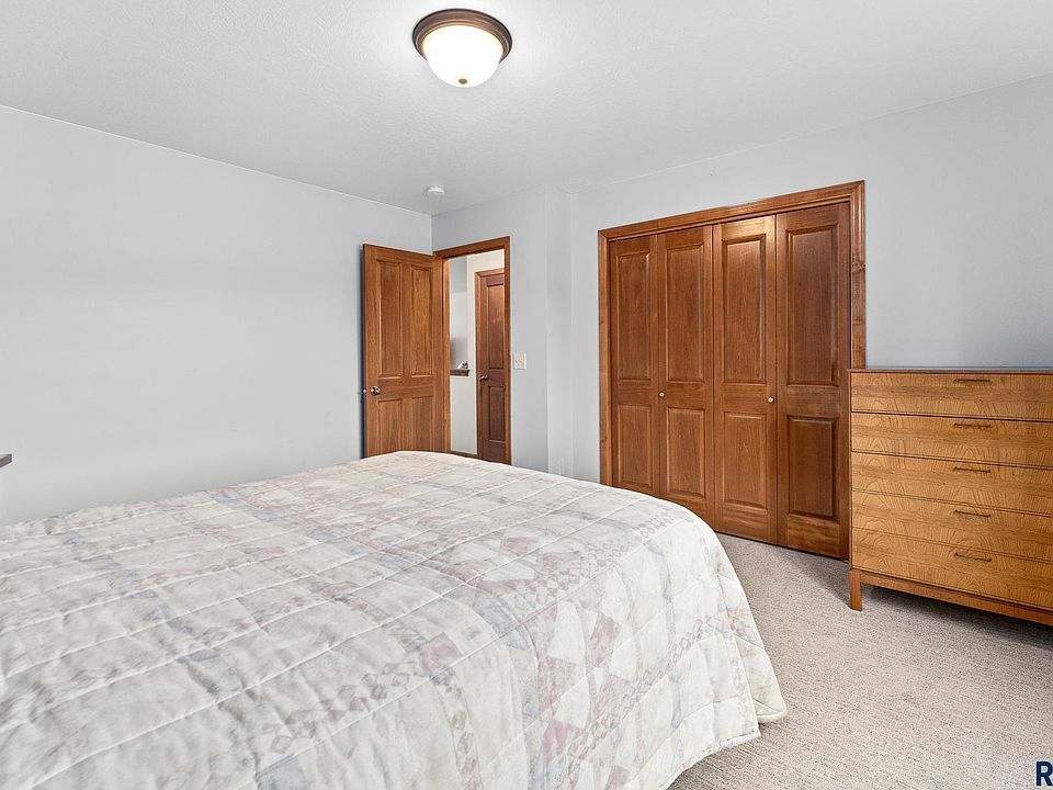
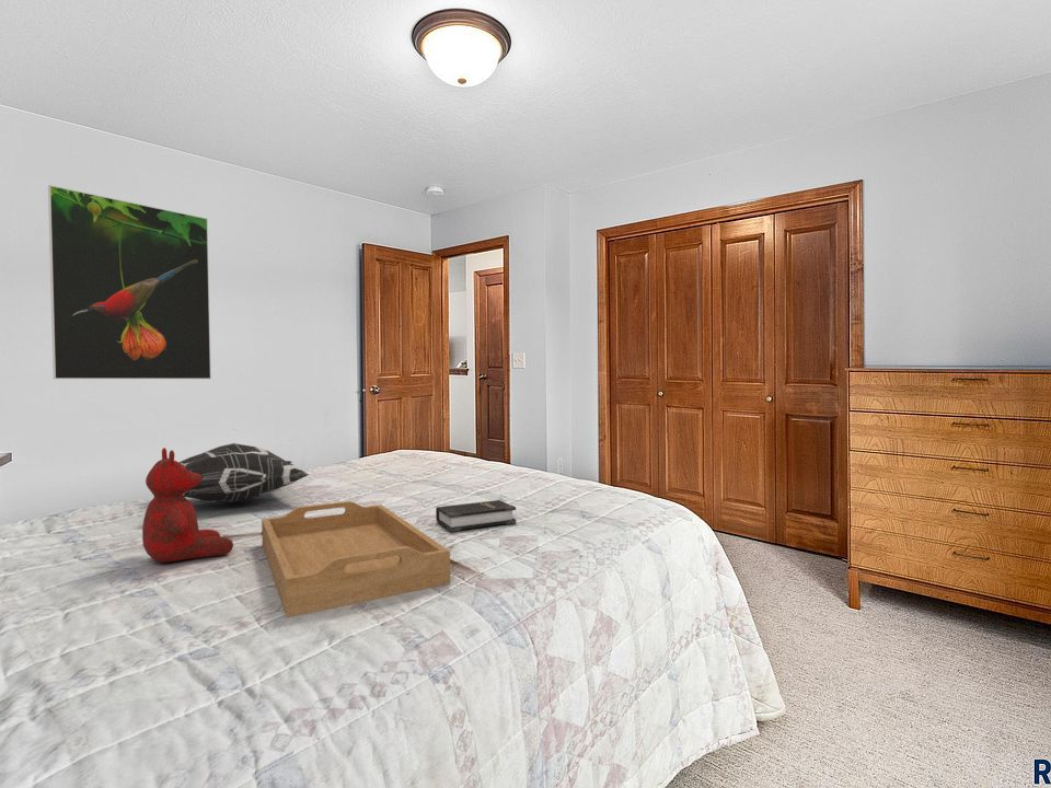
+ decorative pillow (234, 473)
+ serving tray (345, 543)
+ teddy bear (186, 501)
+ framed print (137, 291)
+ hardback book (475, 513)
